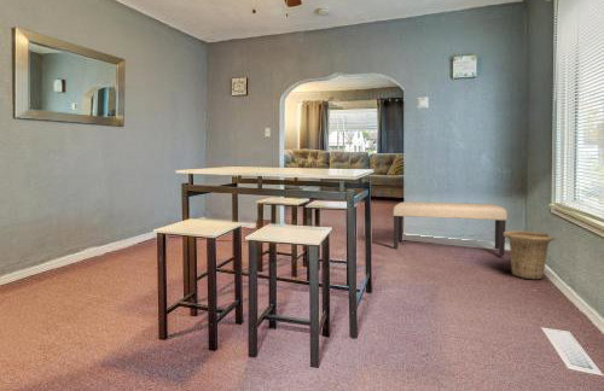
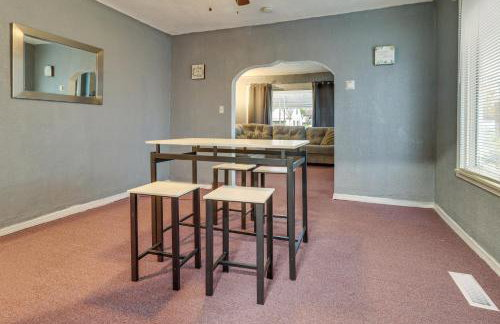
- basket (528, 255)
- bench (446, 217)
